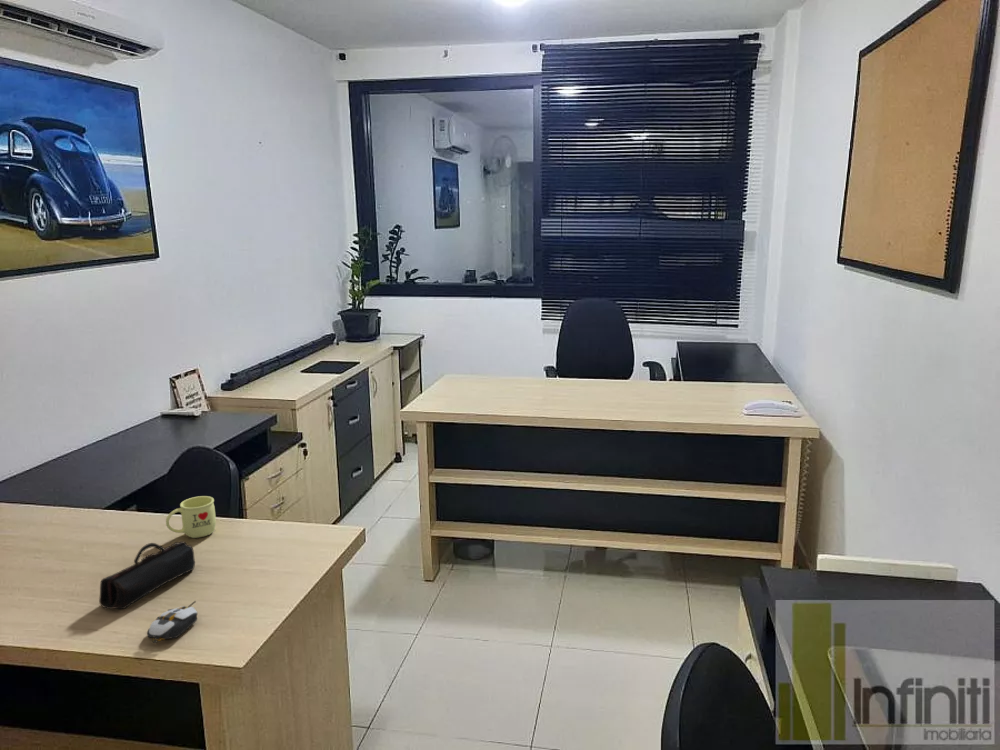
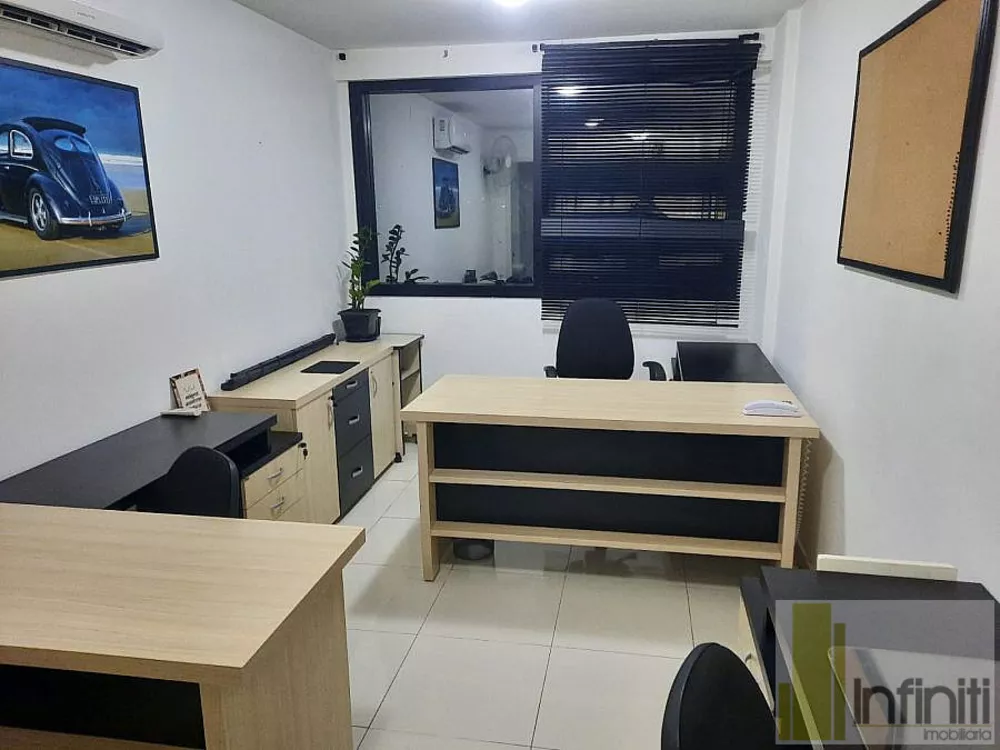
- mug (191, 519)
- computer mouse (175, 616)
- pencil case (148, 566)
